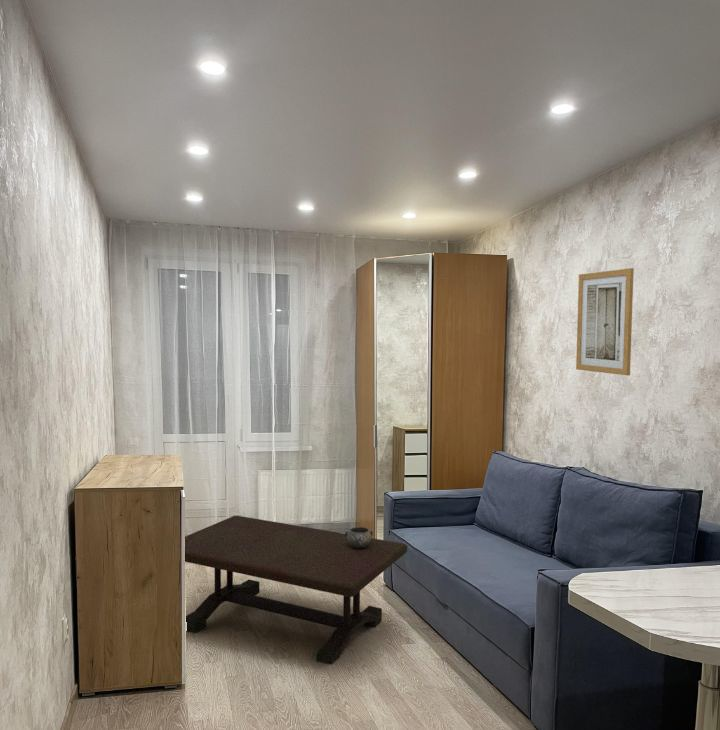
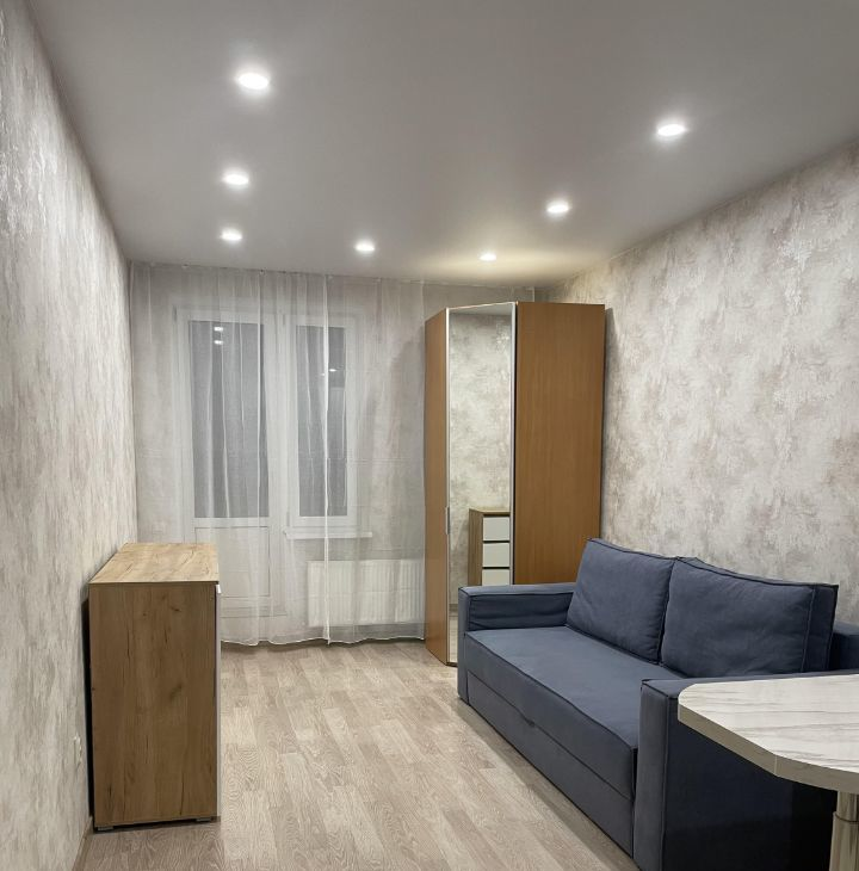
- wall art (602, 322)
- decorative bowl (357, 537)
- coffee table (286, 583)
